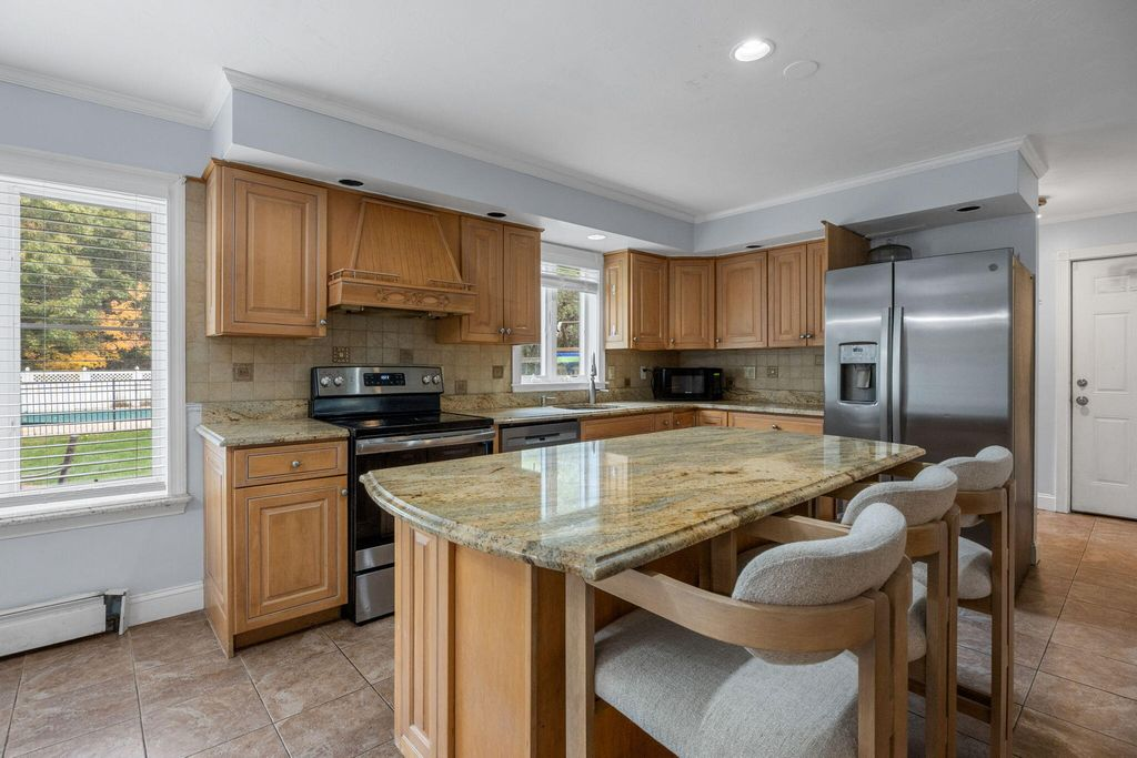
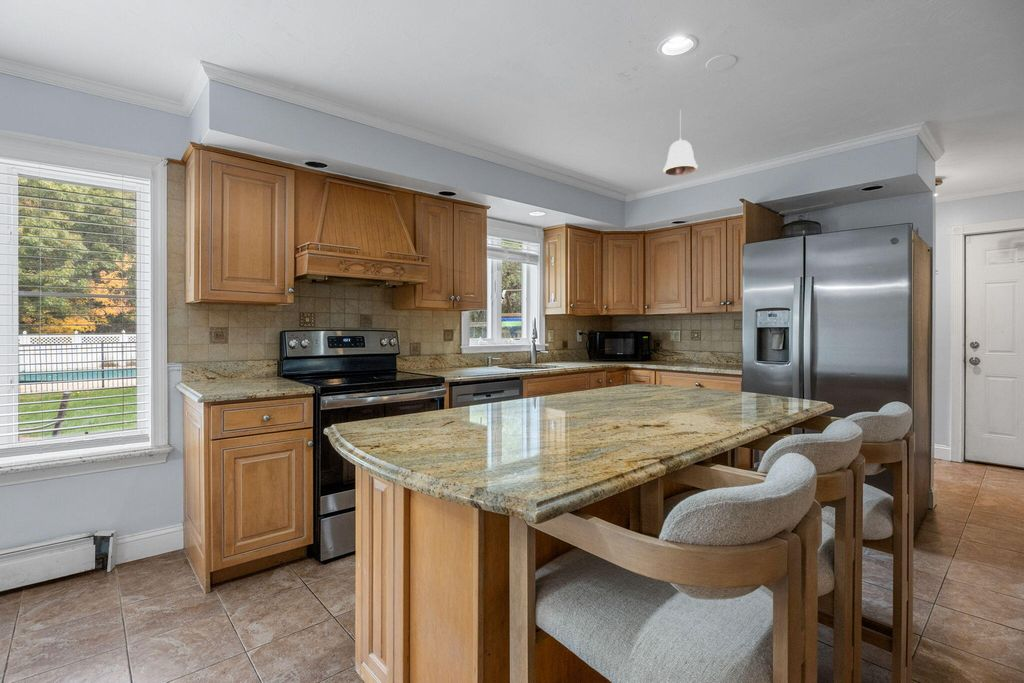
+ pendant light (680, 141)
